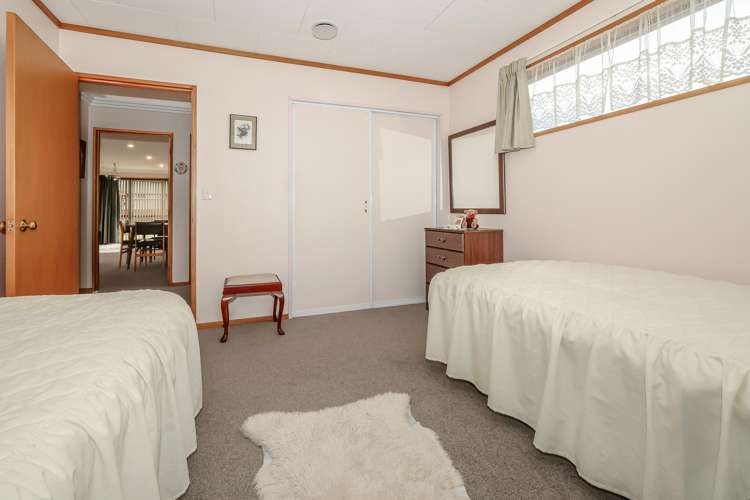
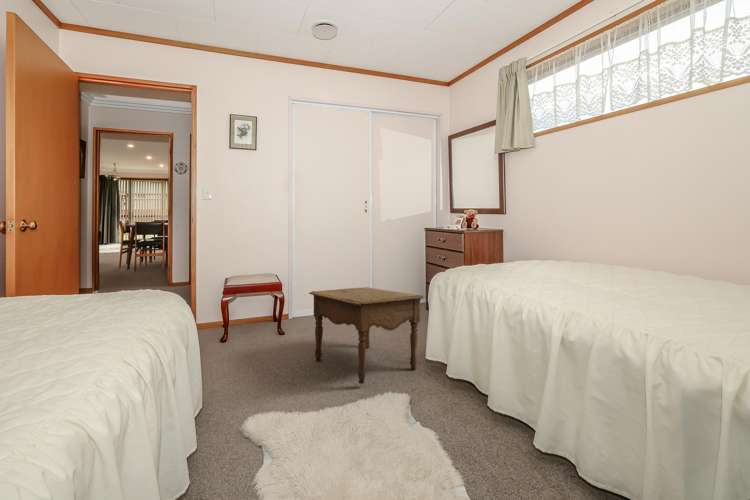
+ side table (364, 328)
